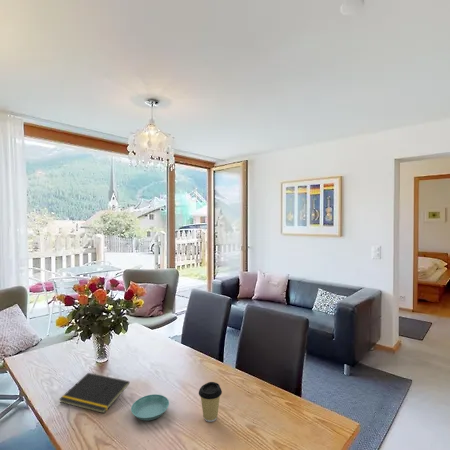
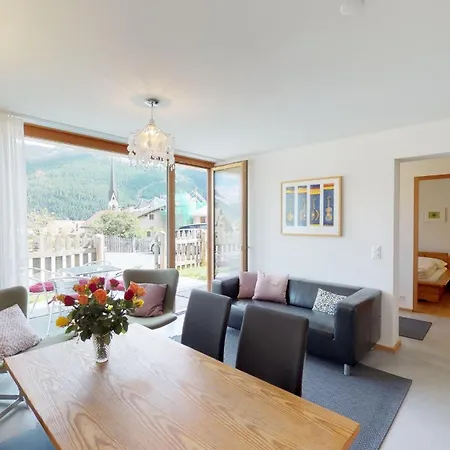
- saucer (150, 408)
- coffee cup (210, 402)
- notepad (95, 391)
